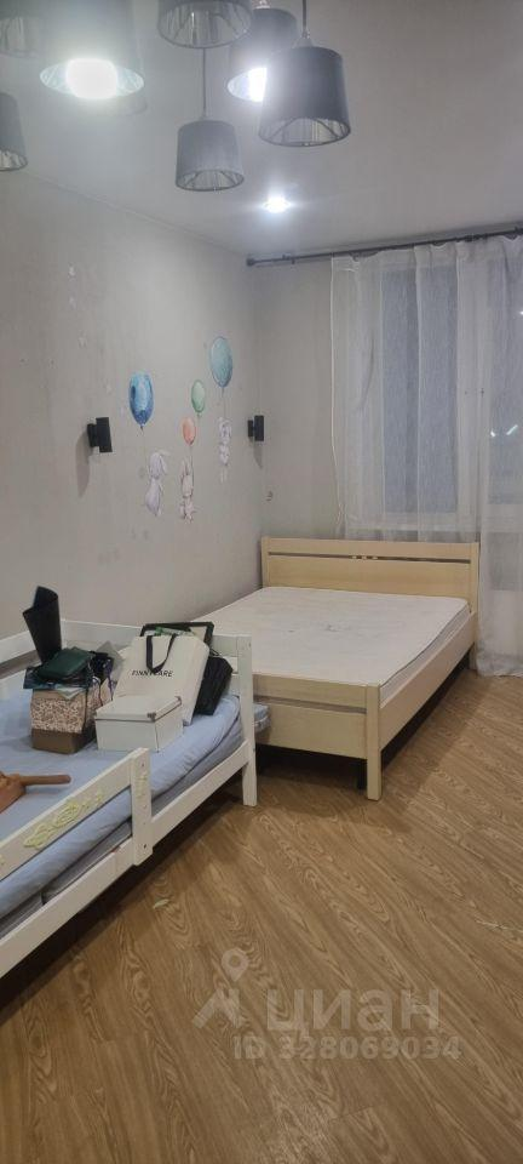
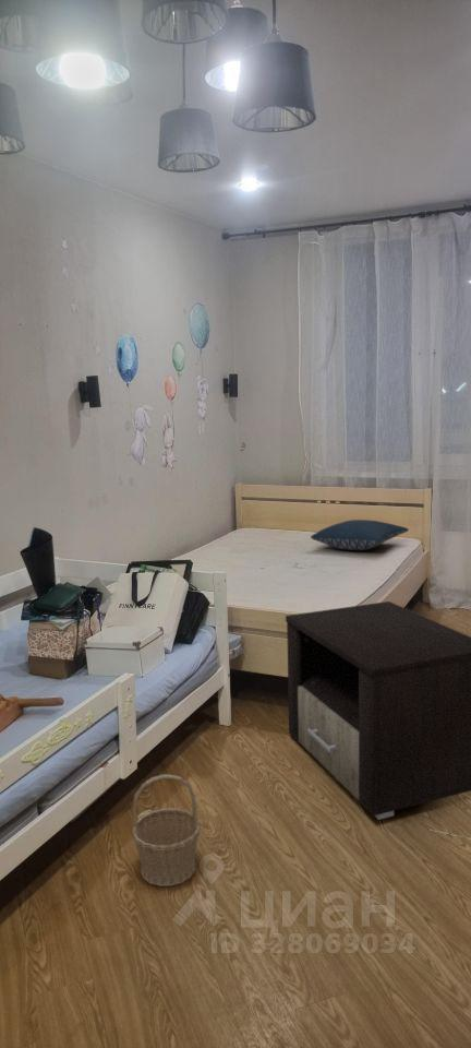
+ basket (166, 821)
+ pillow (360, 534)
+ nightstand (378, 698)
